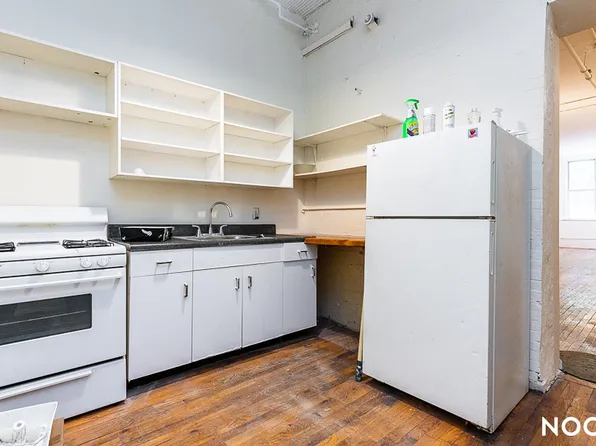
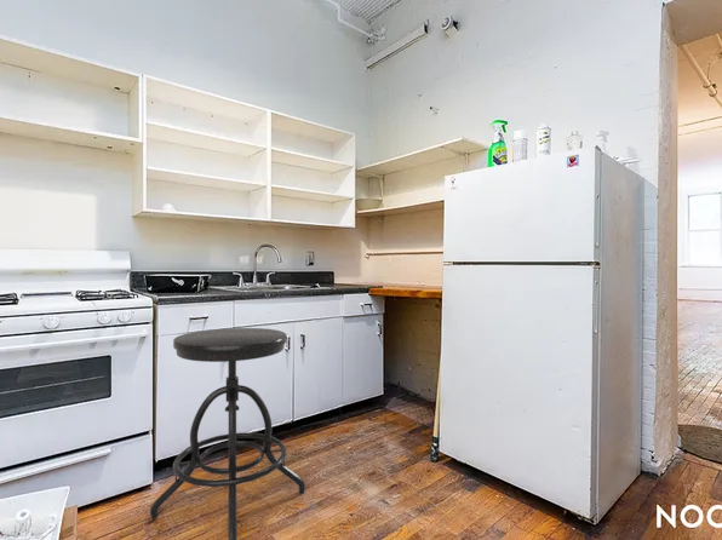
+ stool (231, 419)
